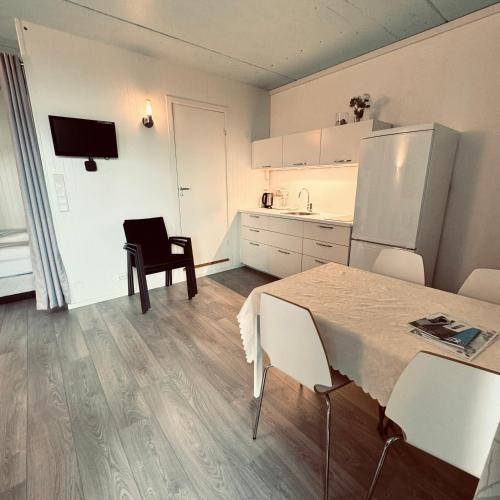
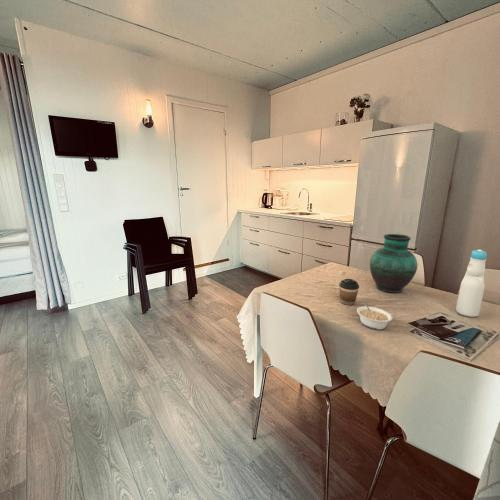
+ vase (392, 262)
+ bottle (473, 282)
+ legume (372, 317)
+ coffee cup (348, 290)
